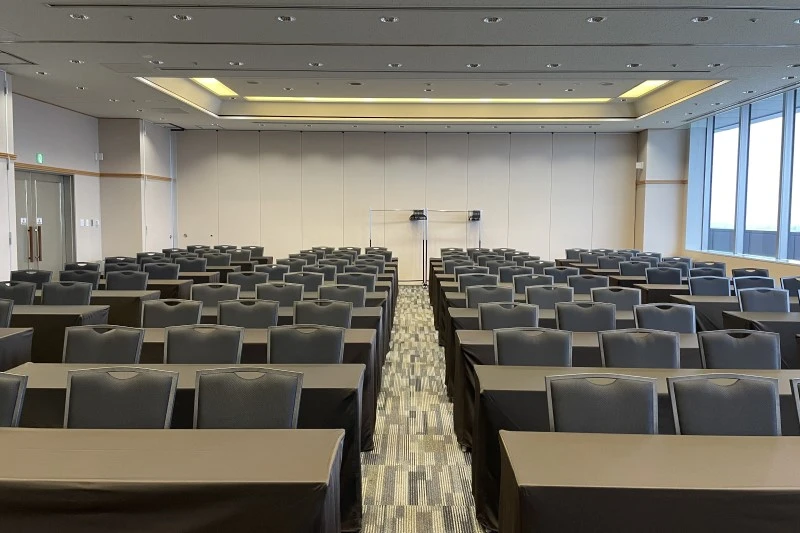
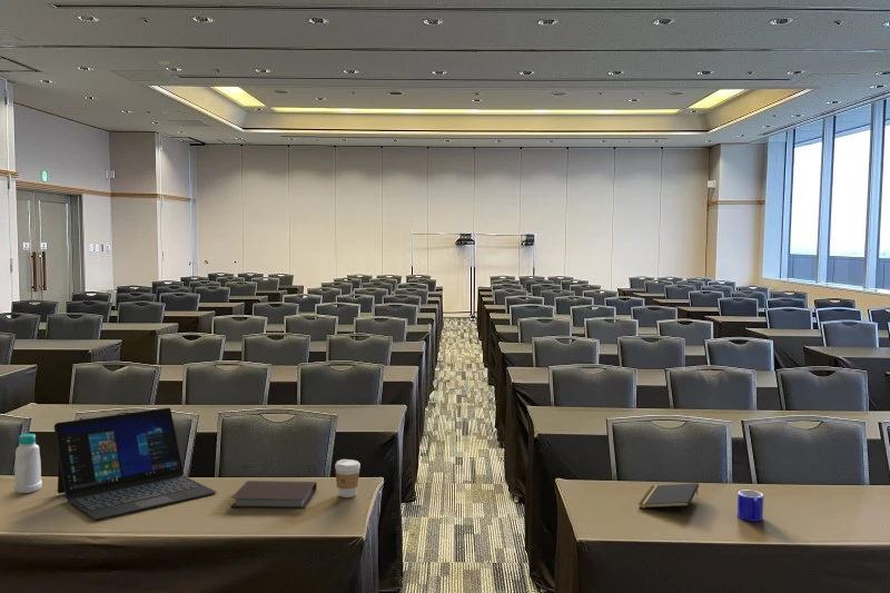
+ notebook (275, 493)
+ mug (752, 507)
+ notepad (669, 495)
+ coffee cup (347, 477)
+ bottle (27, 462)
+ laptop (136, 457)
